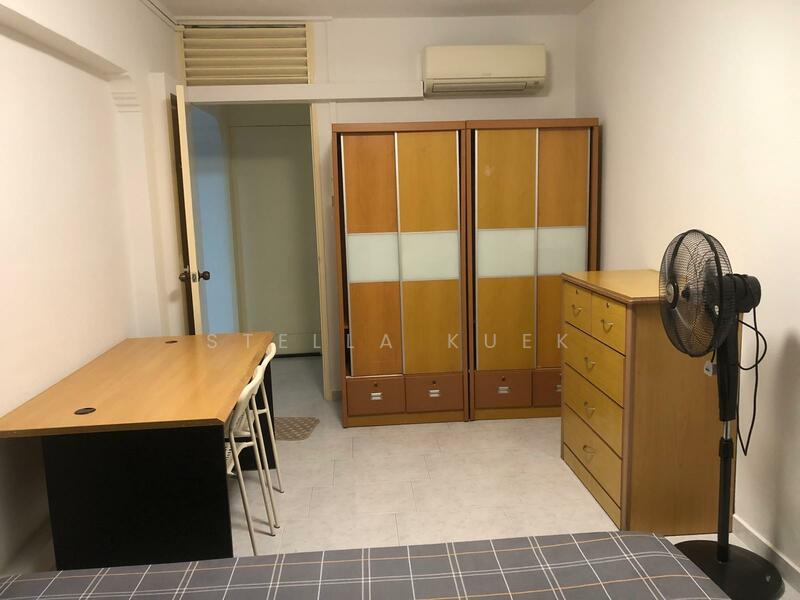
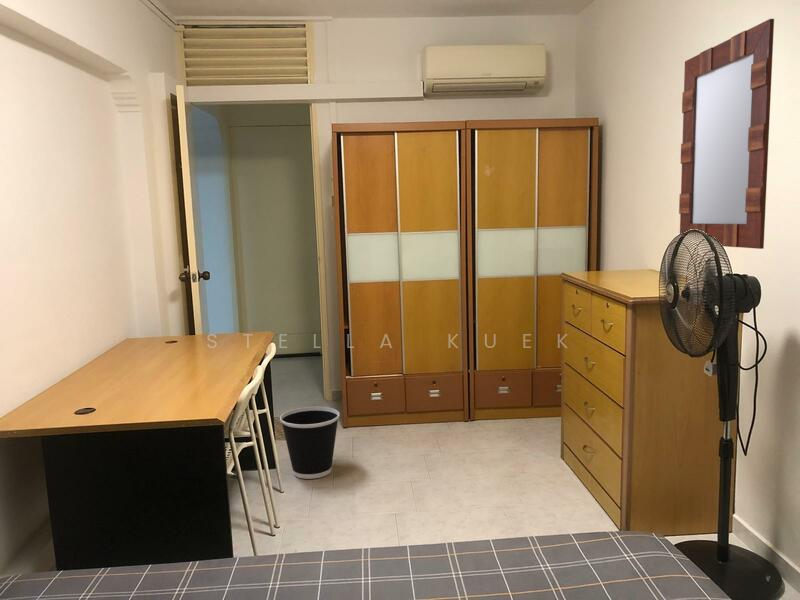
+ wastebasket (311, 443)
+ home mirror (719, 146)
